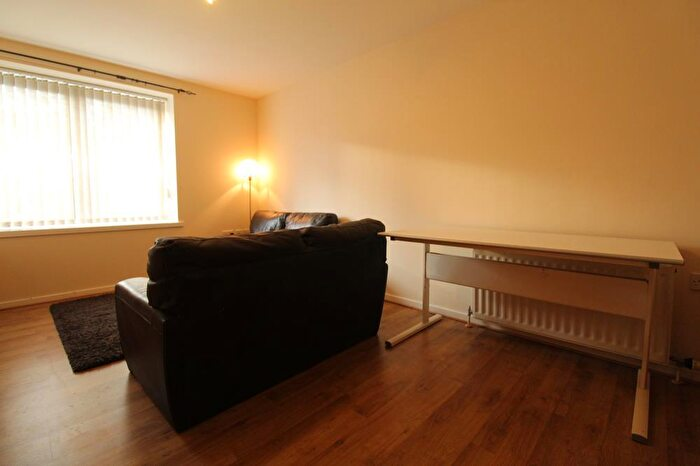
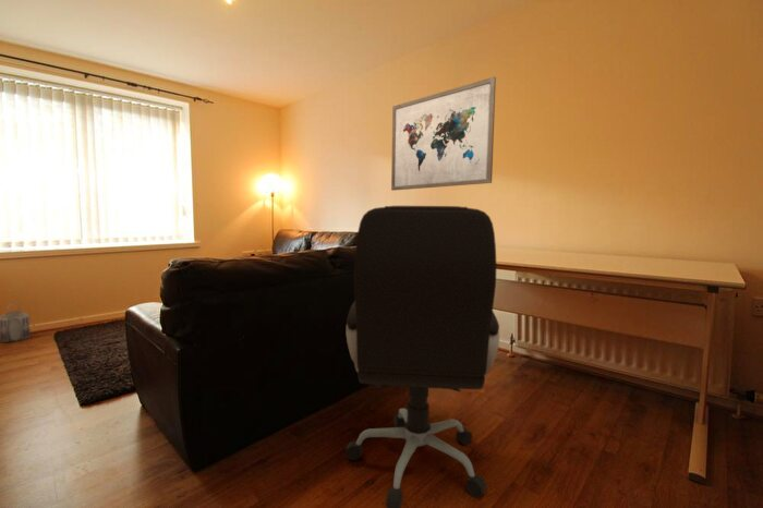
+ lantern (14, 320)
+ wall art (437, 141)
+ office chair (416, 340)
